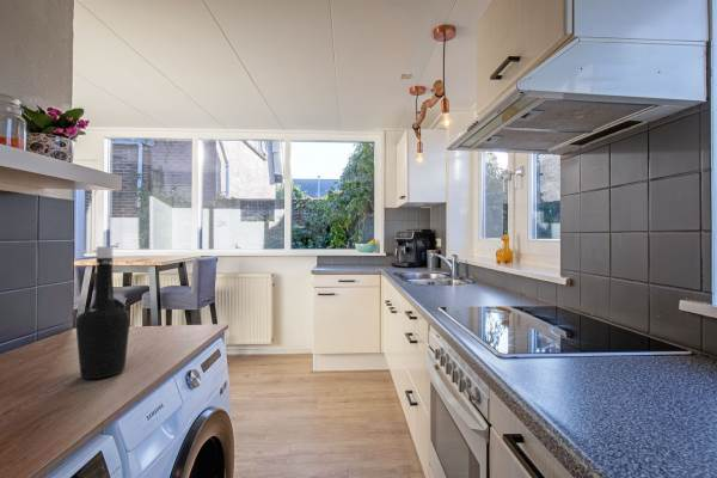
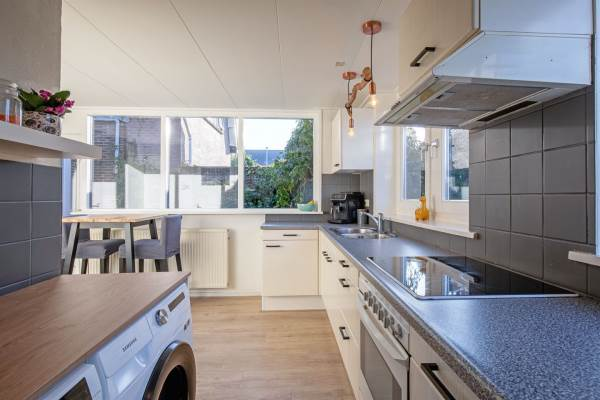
- bottle (104, 310)
